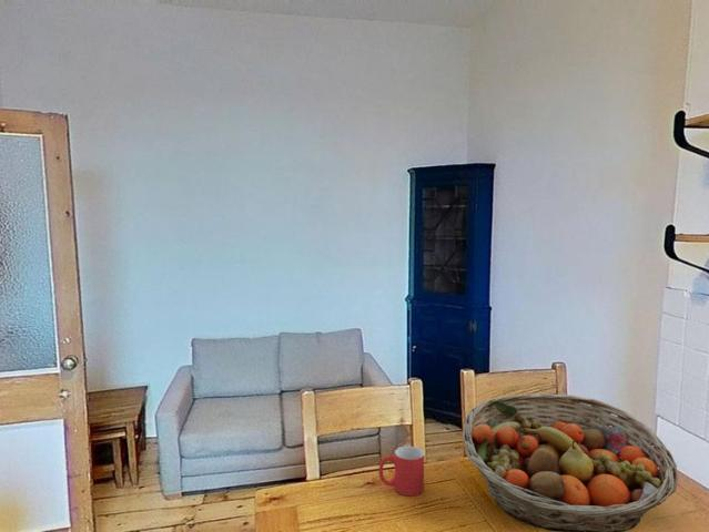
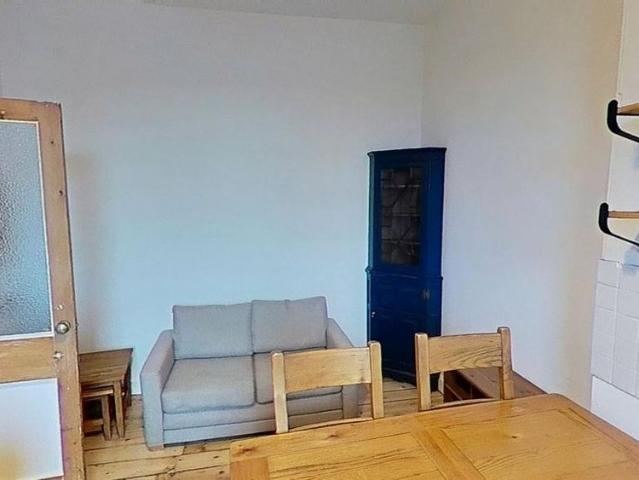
- fruit basket (561, 458)
- mug (401, 470)
